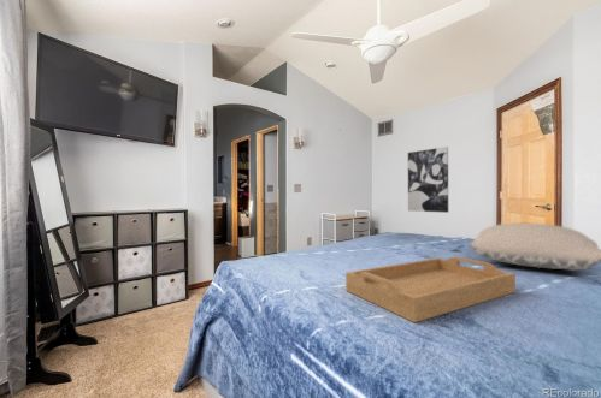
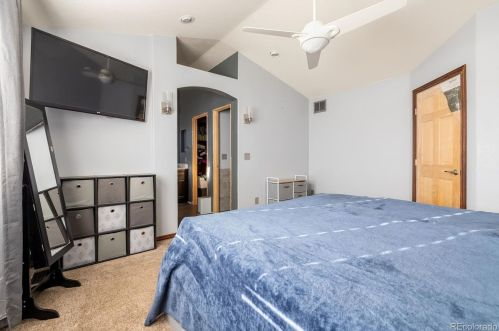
- serving tray (429, 279)
- wall art (426, 180)
- pillow (531, 243)
